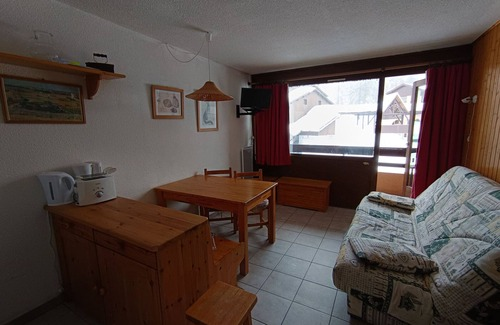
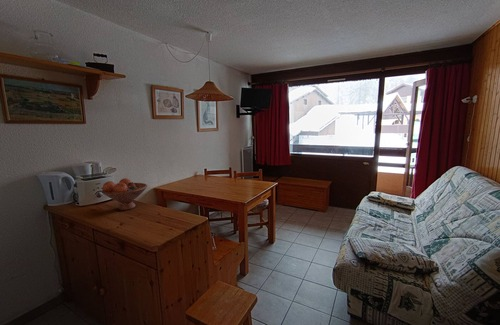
+ fruit bowl (126, 193)
